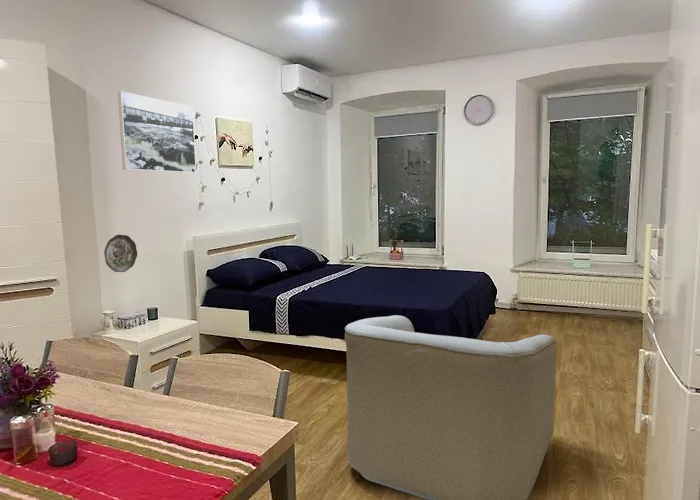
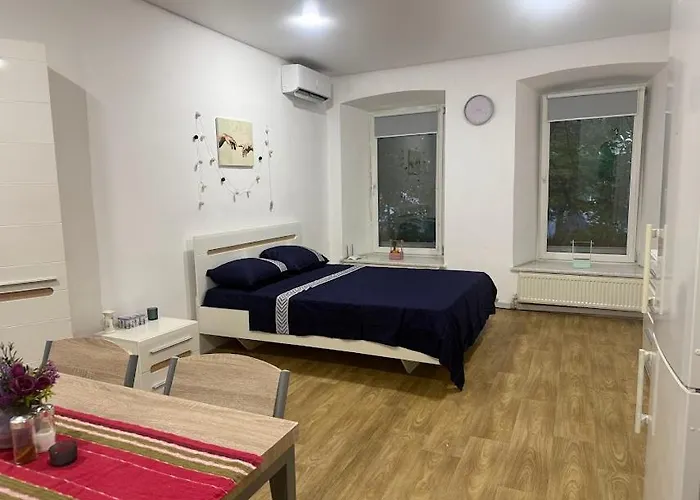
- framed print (160, 135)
- armchair (448, 386)
- decorative plate (120, 253)
